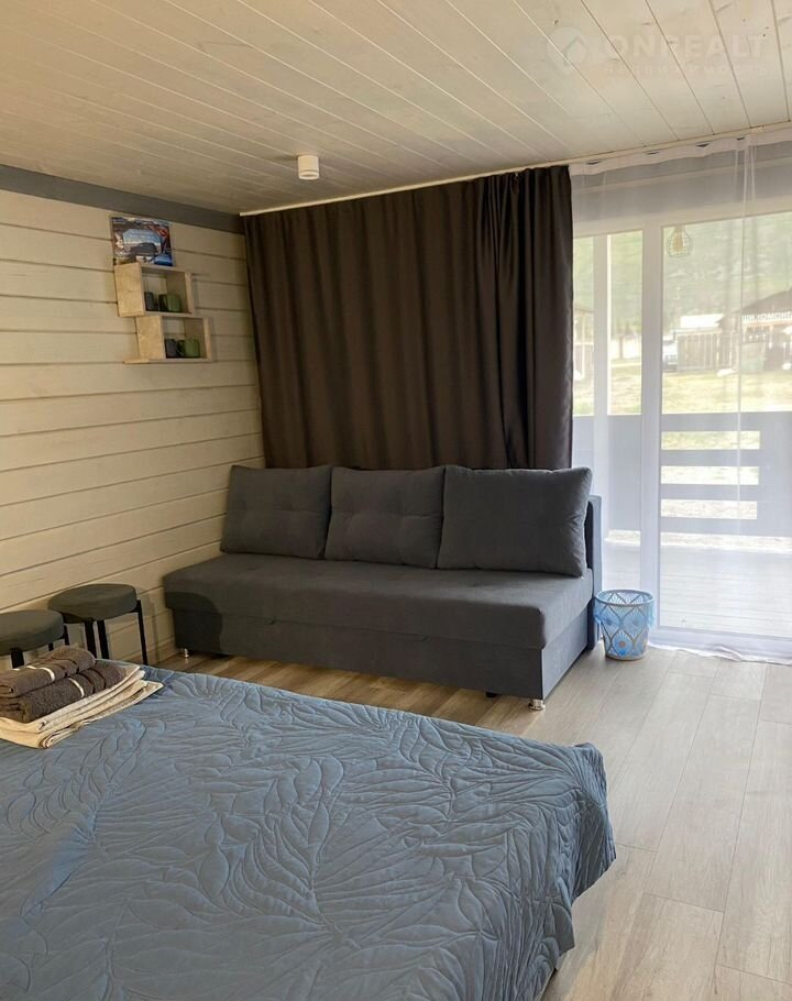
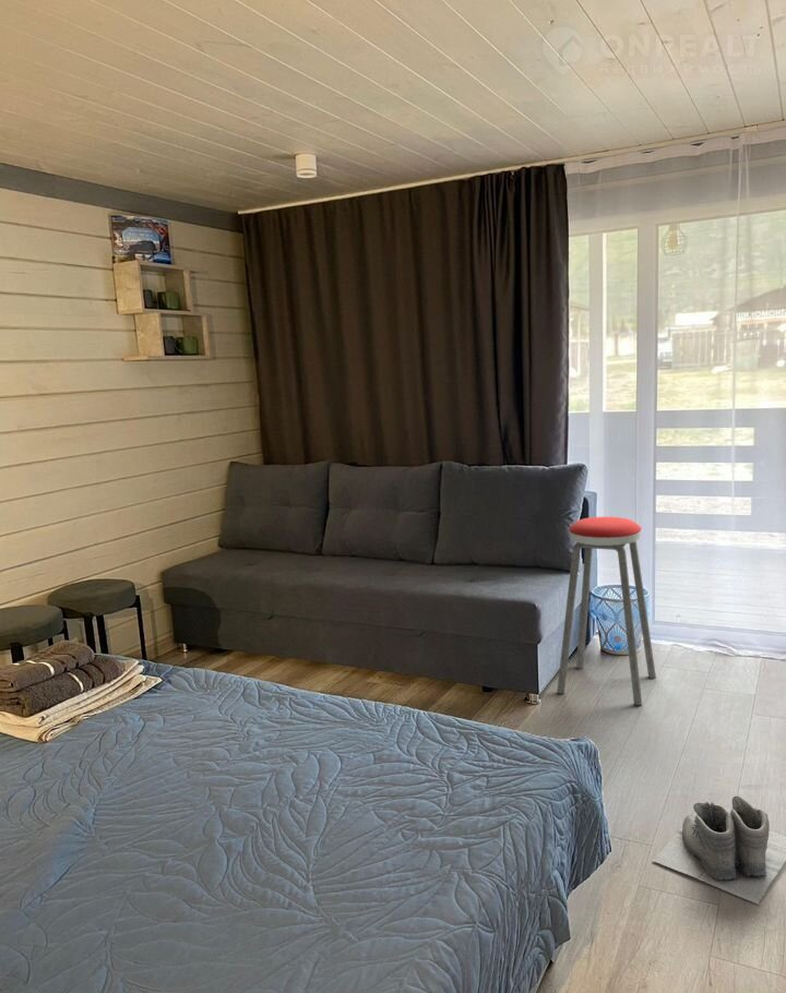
+ music stool (622, 598)
+ boots (726, 824)
